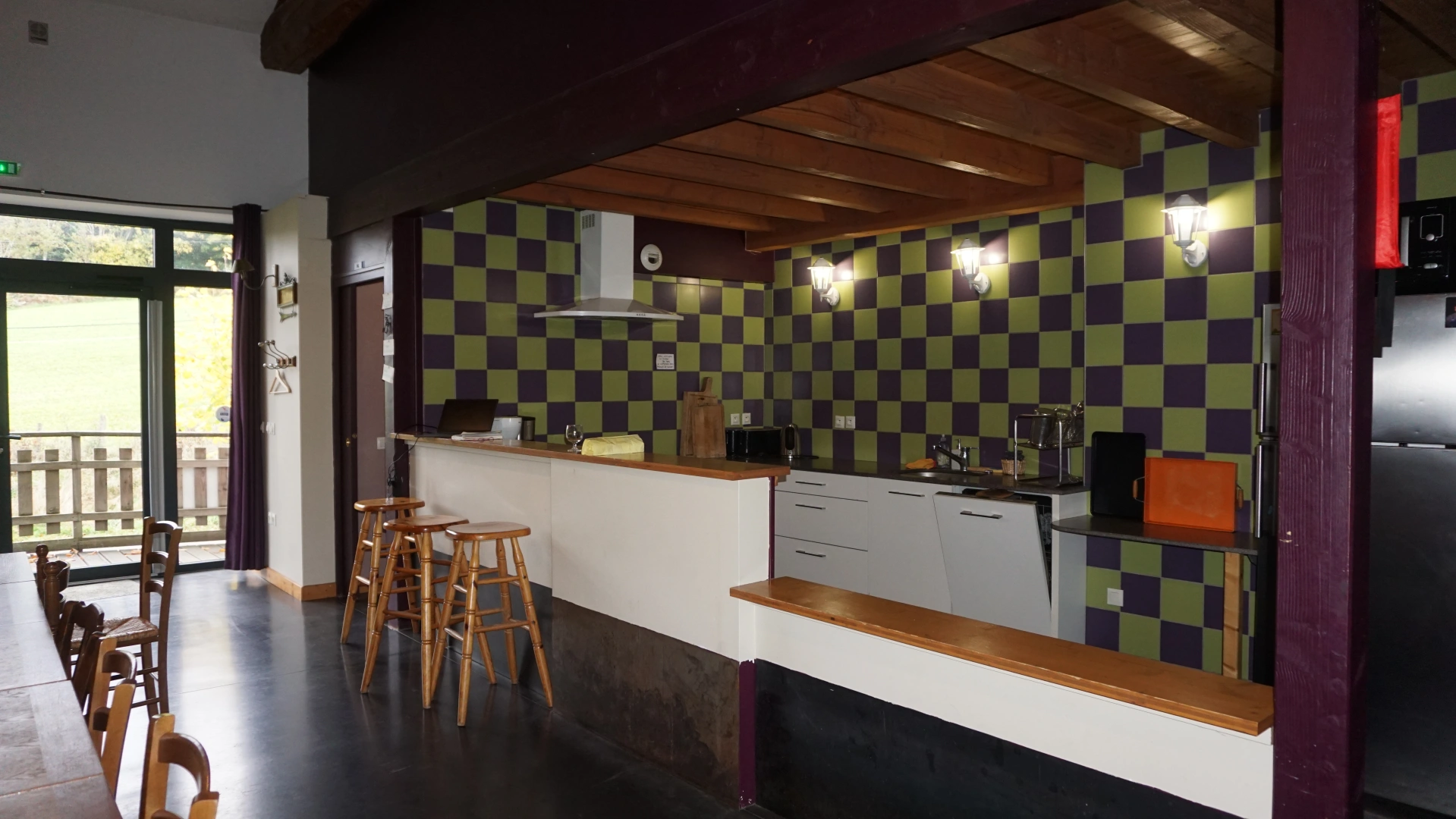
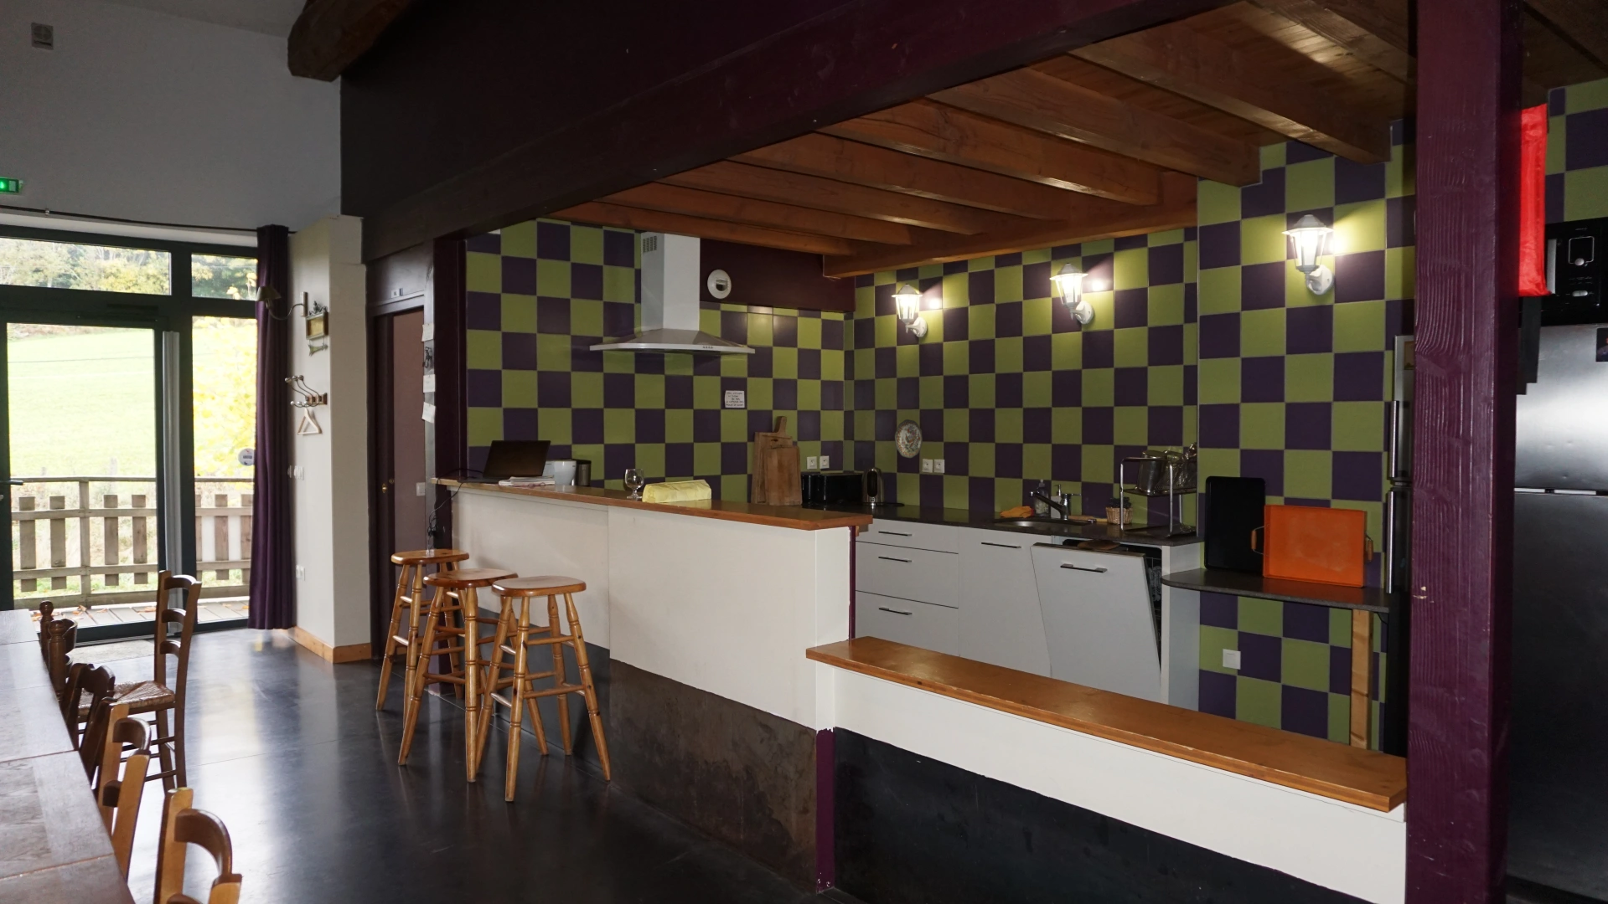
+ decorative plate (909, 438)
